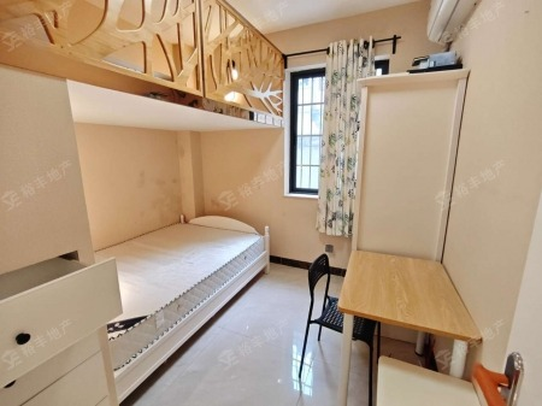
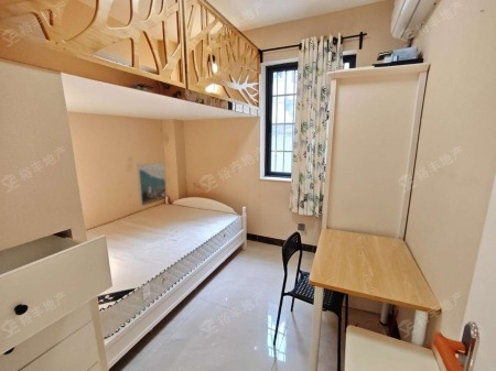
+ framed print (152, 183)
